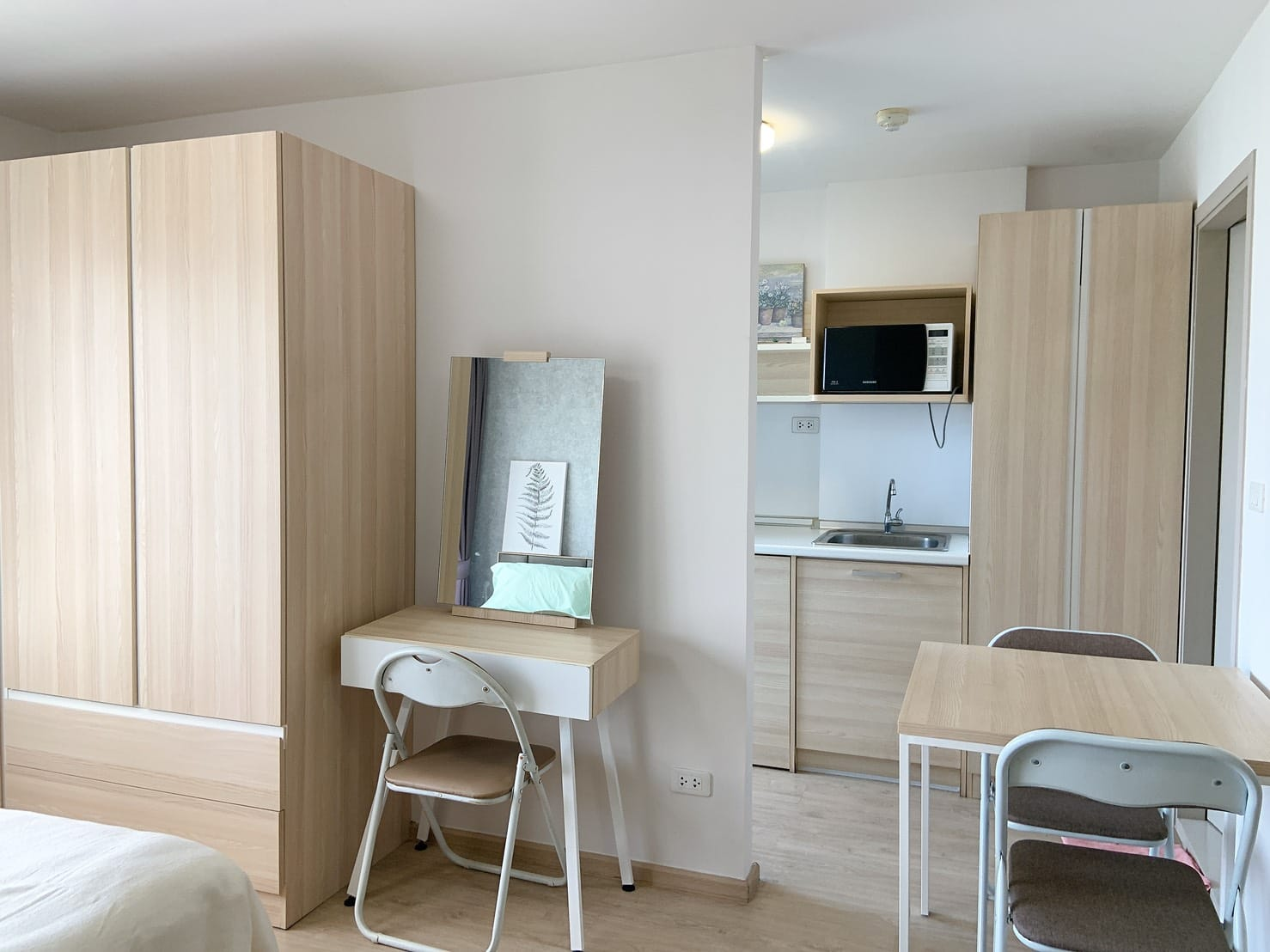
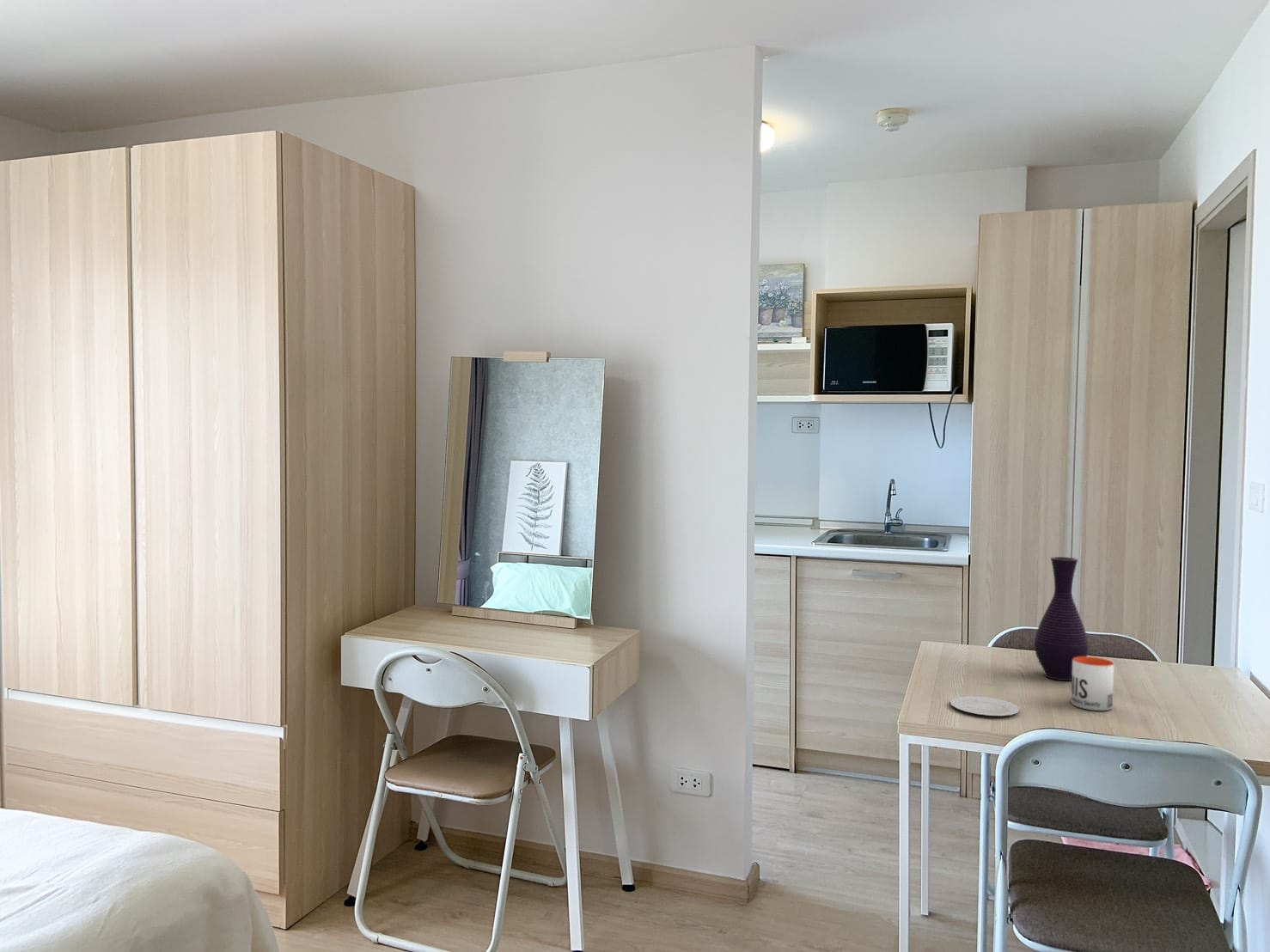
+ vase (1062, 618)
+ plate (986, 697)
+ mug (1095, 681)
